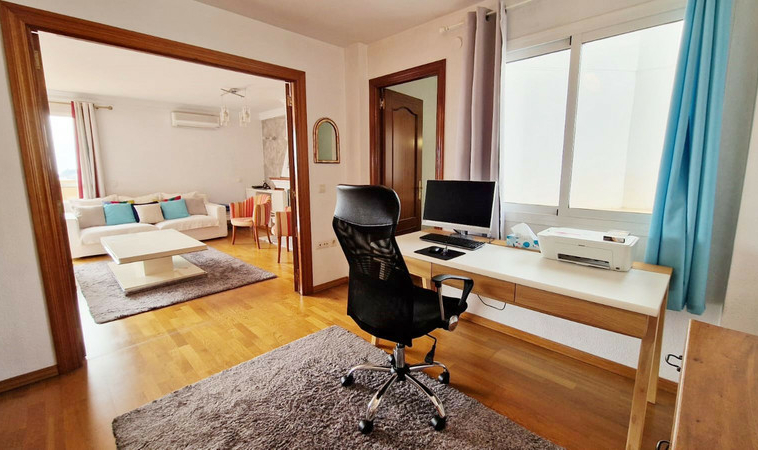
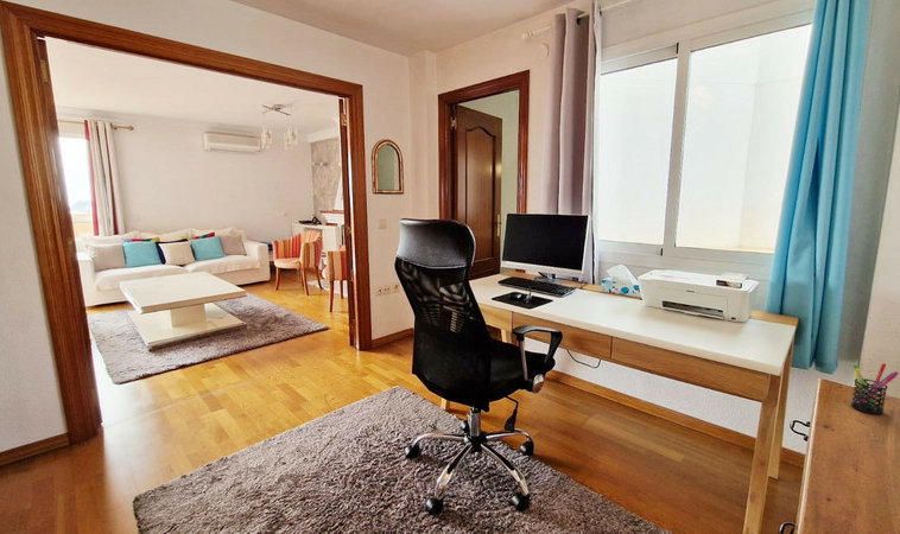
+ pen holder (868, 384)
